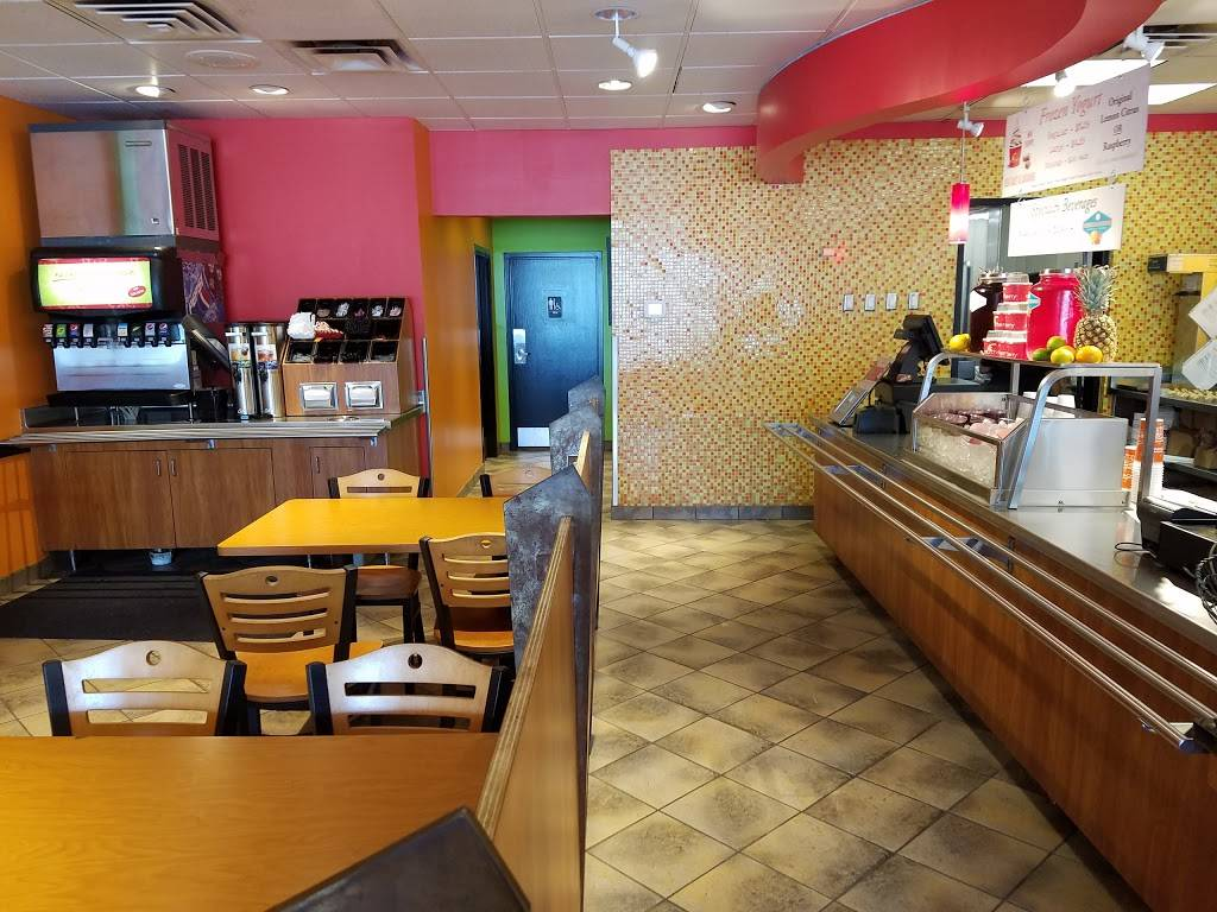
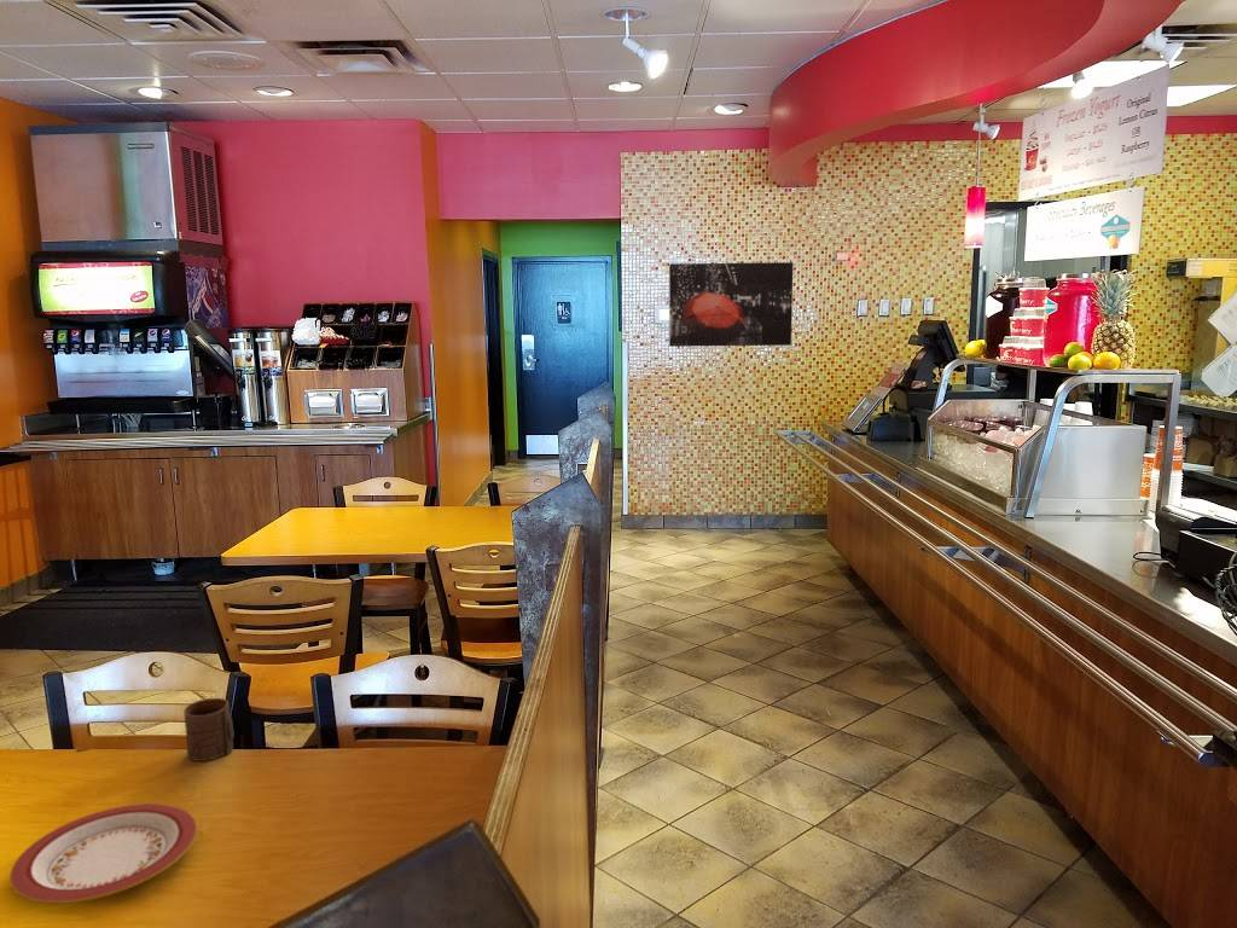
+ cup (209, 729)
+ wall art (730, 304)
+ plate (108, 853)
